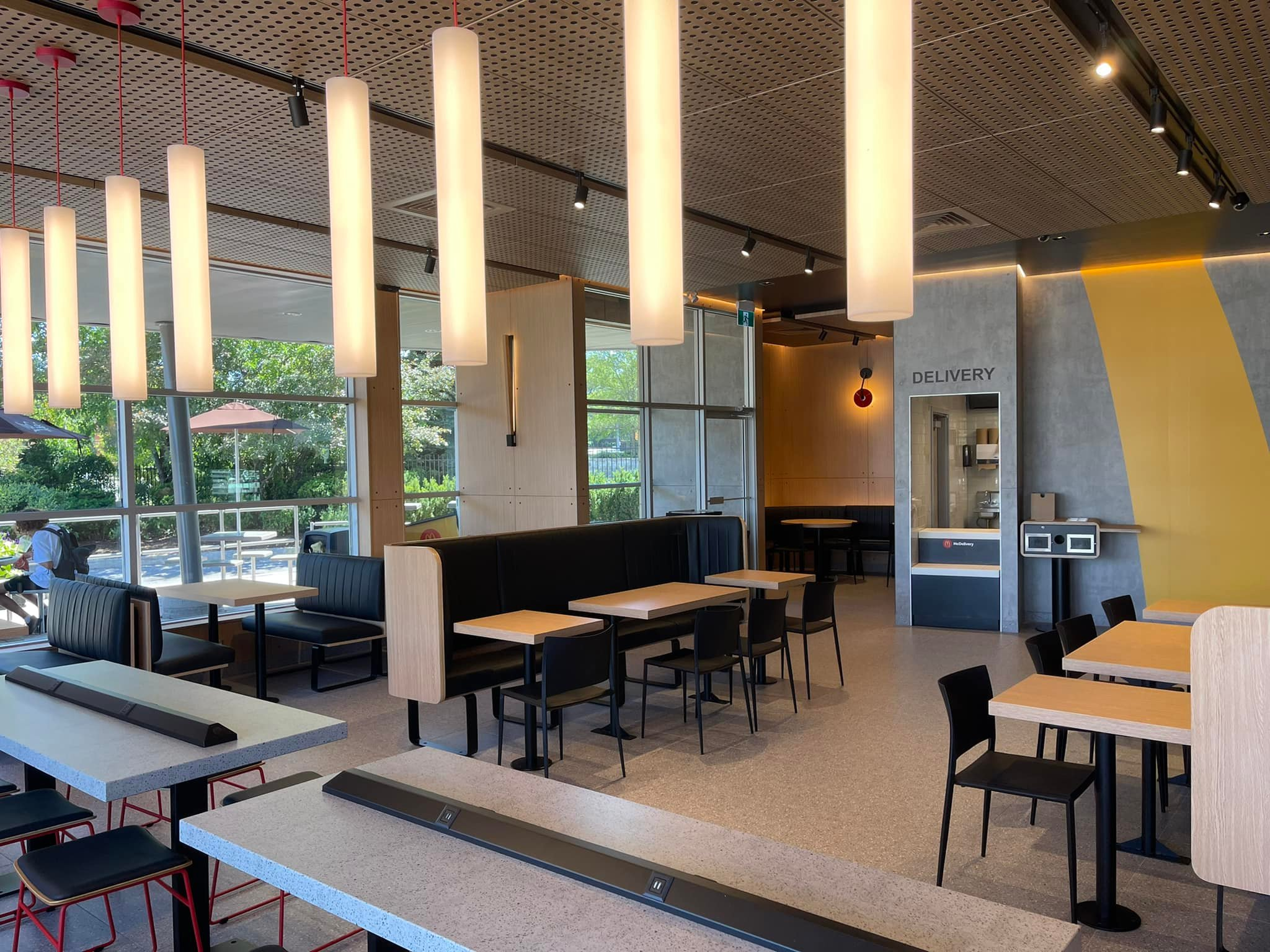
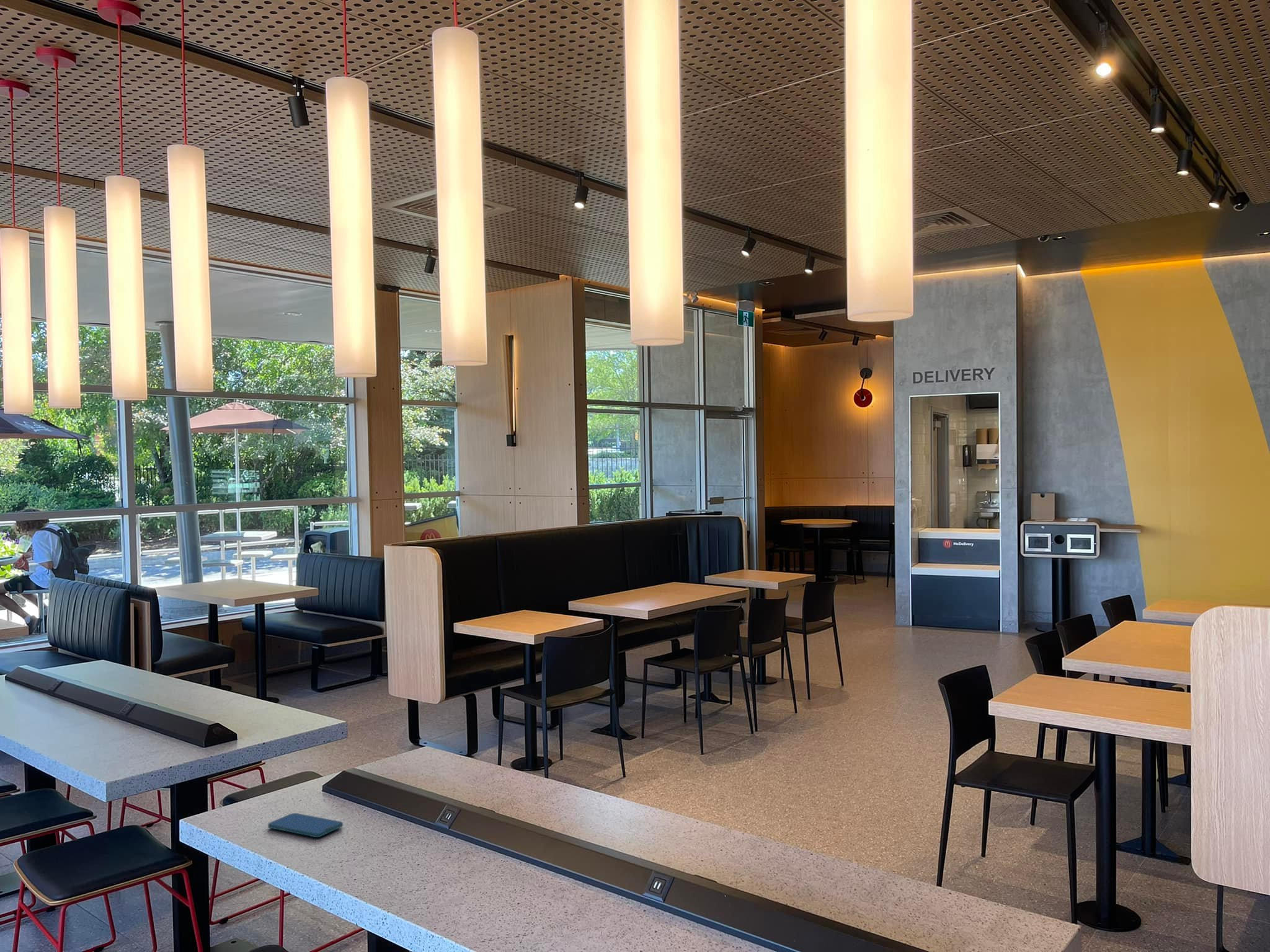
+ smartphone (305, 824)
